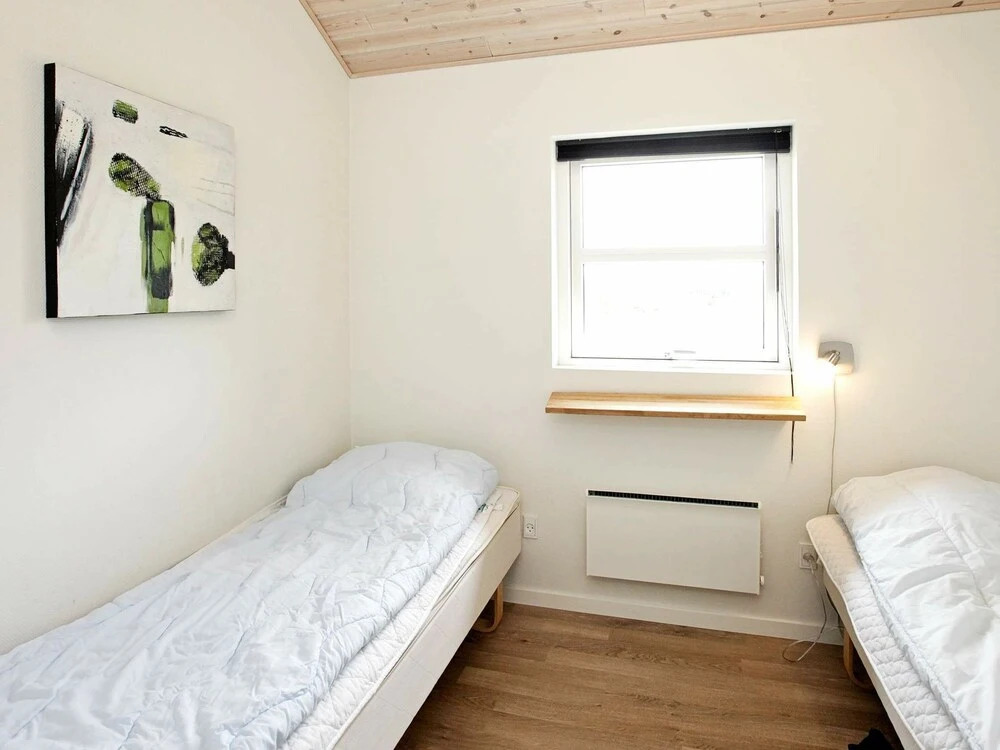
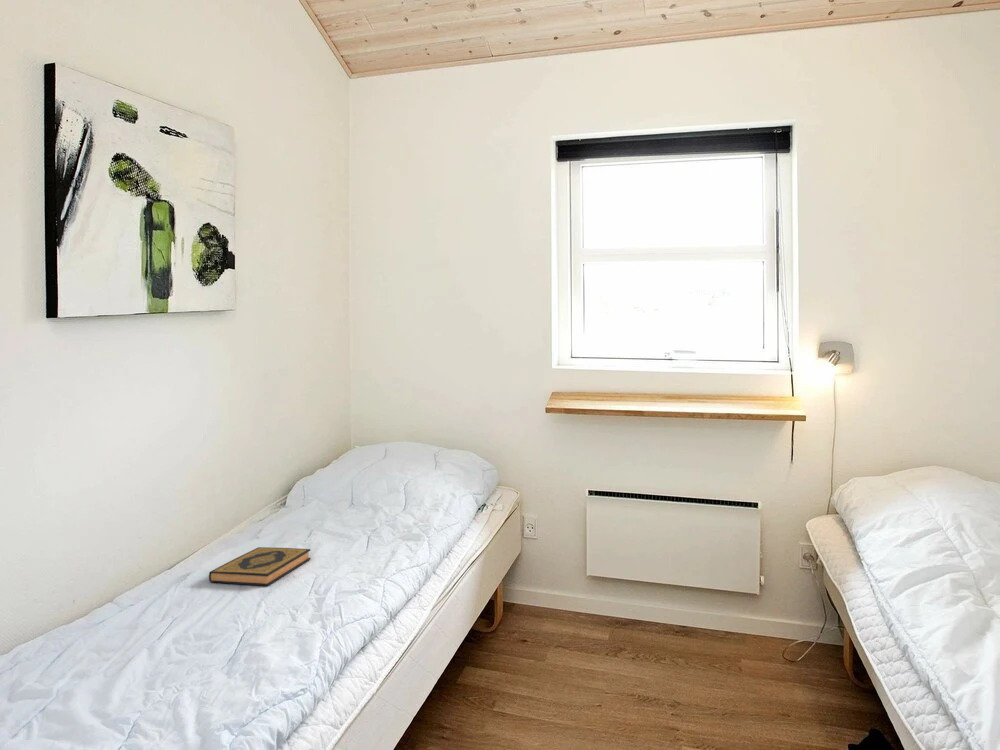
+ hardback book (262, 564)
